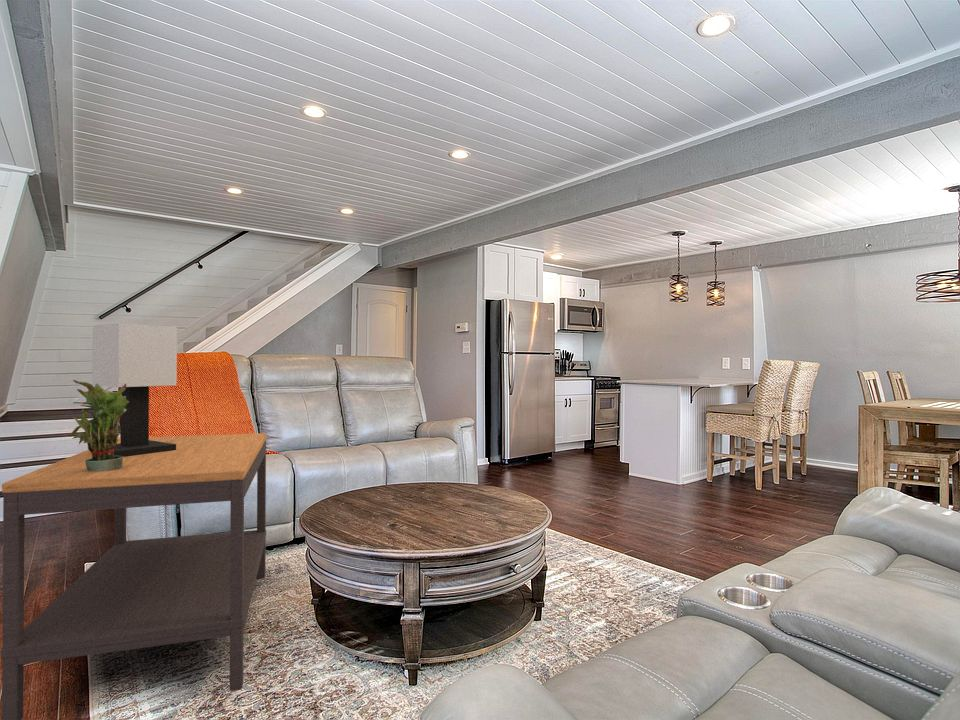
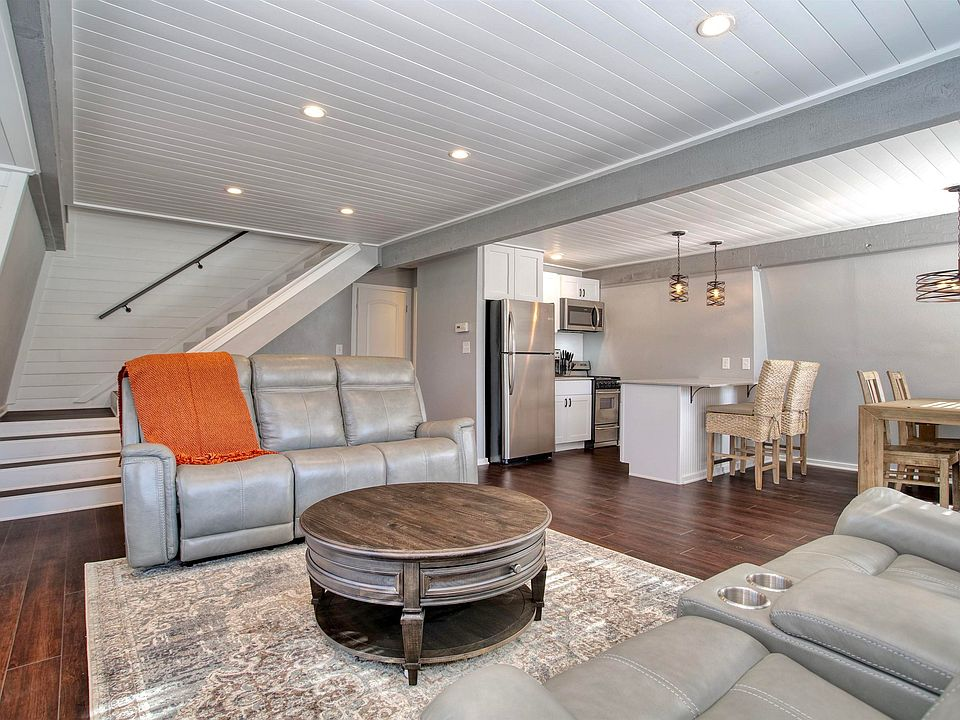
- potted plant (96, 423)
- side table (168, 541)
- table lamp (134, 388)
